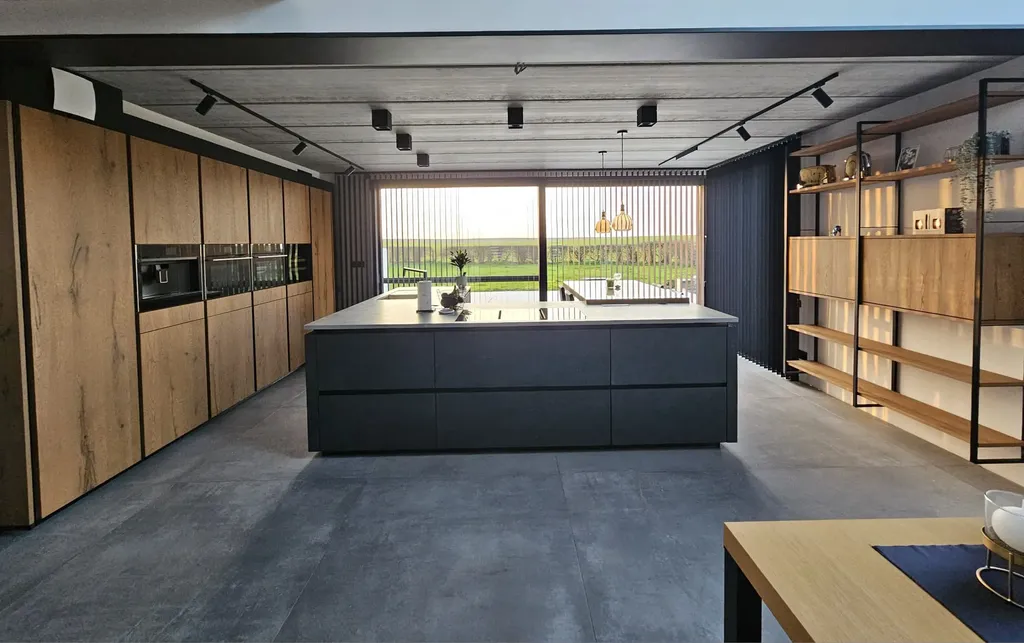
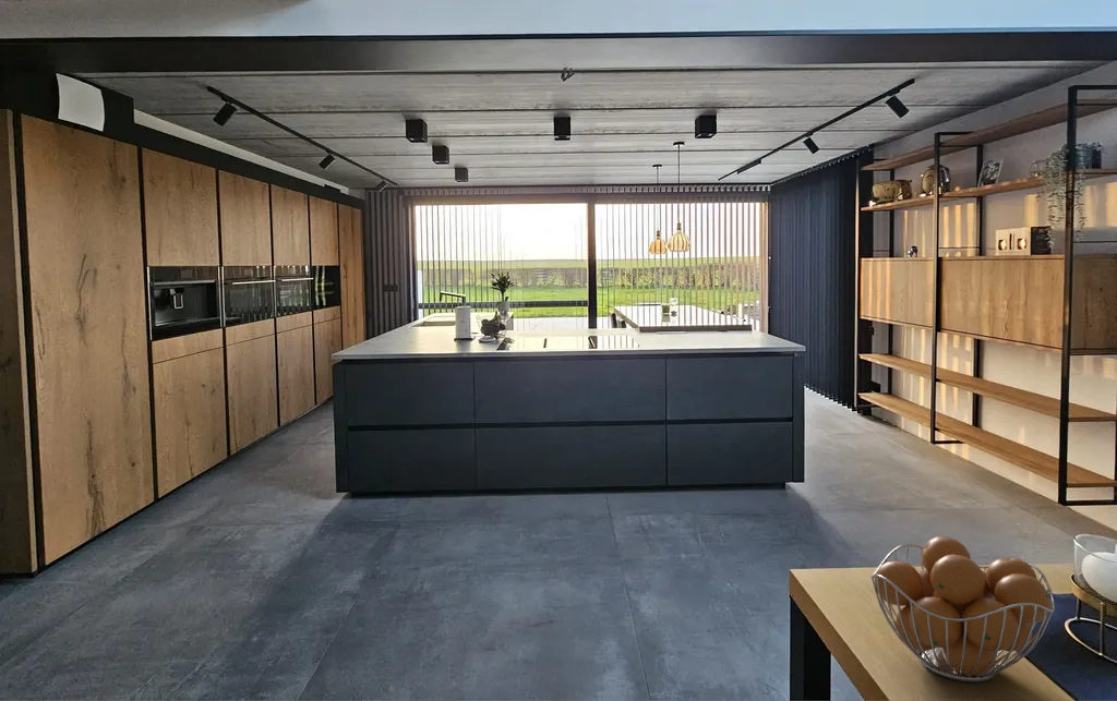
+ fruit basket (958, 606)
